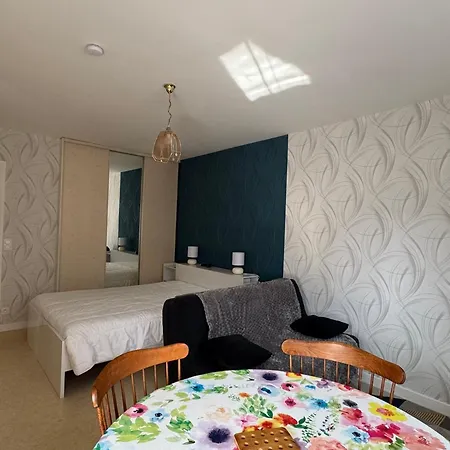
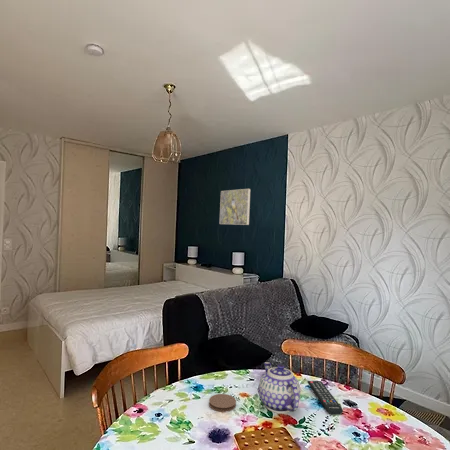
+ coaster (222, 402)
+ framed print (234, 207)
+ teapot (279, 385)
+ remote control (323, 395)
